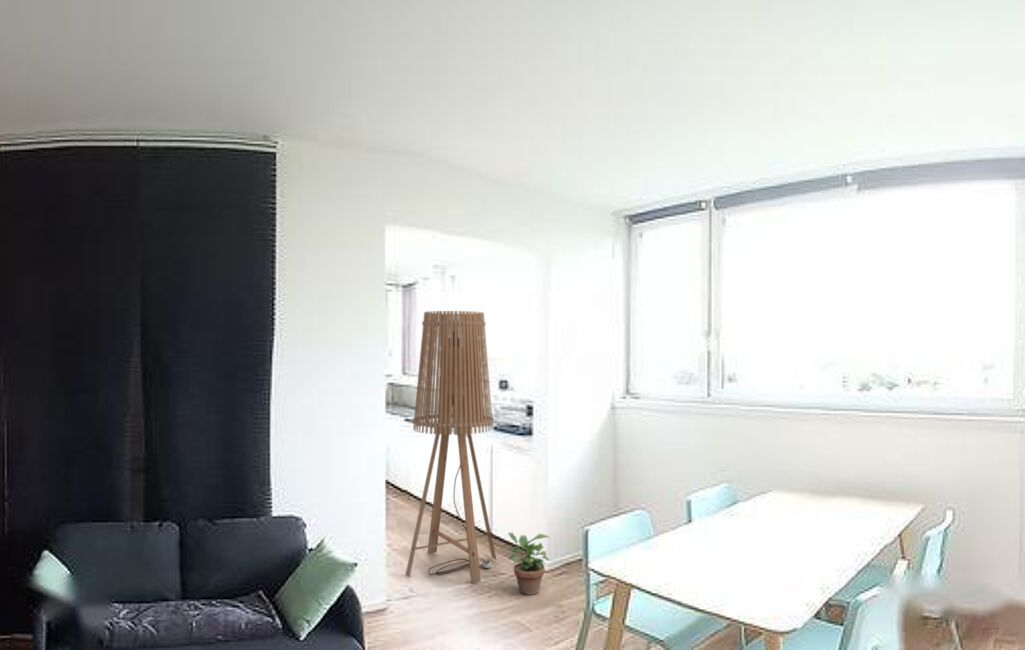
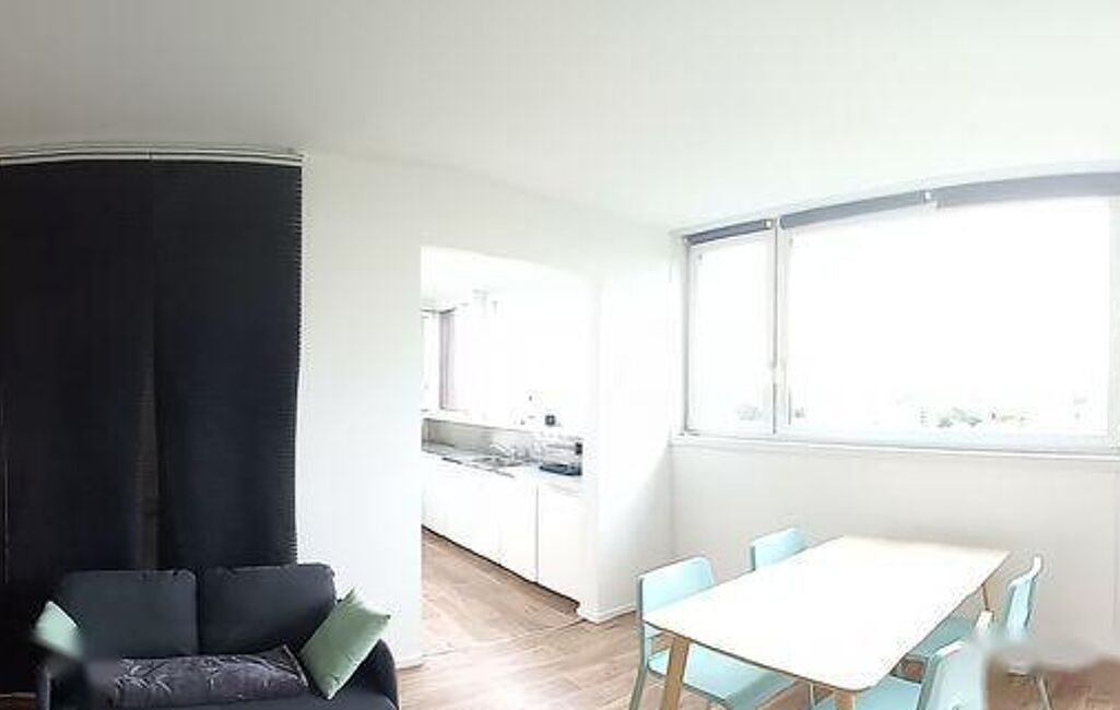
- floor lamp (448, 439)
- potted plant (523, 562)
